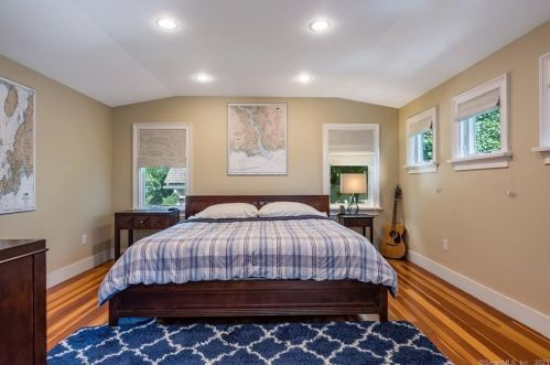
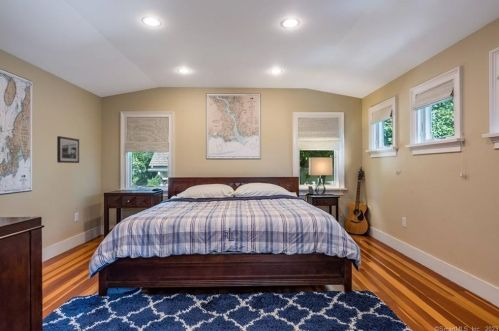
+ picture frame (68, 150)
